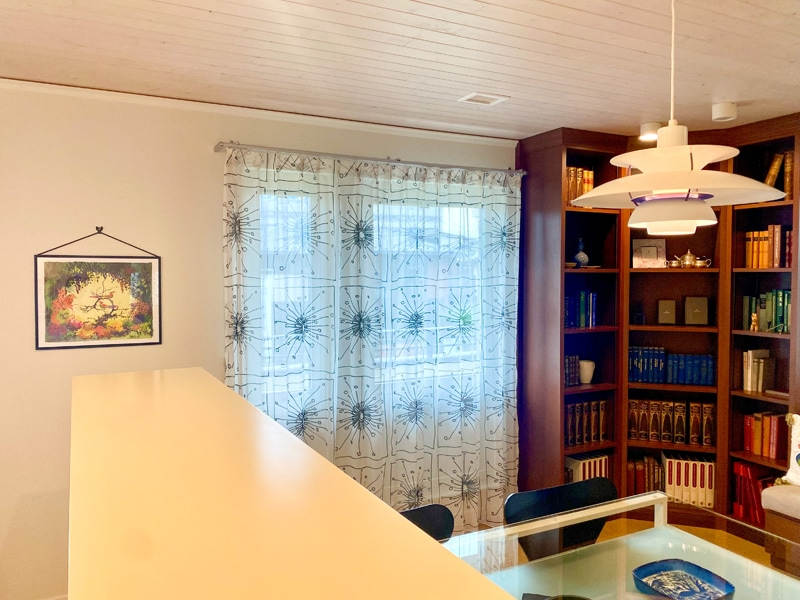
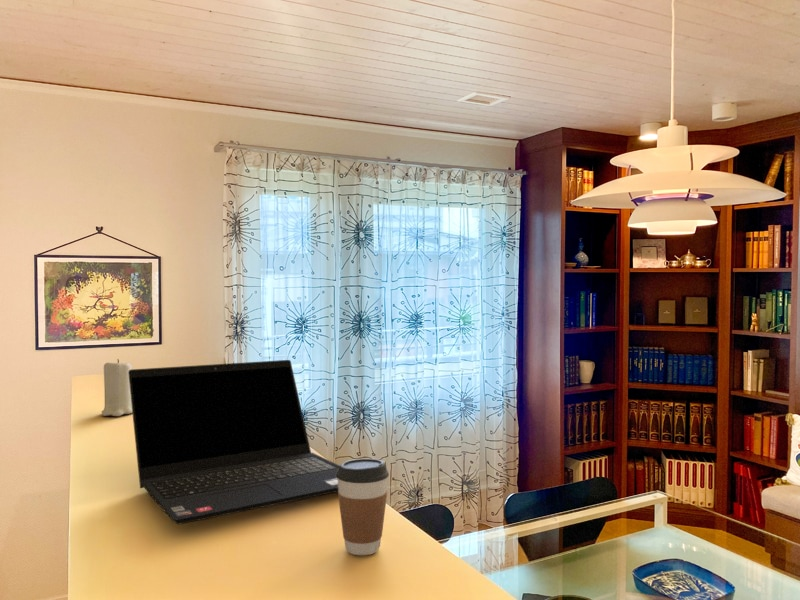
+ laptop computer (244, 426)
+ candle (118, 386)
+ coffee cup (362, 505)
